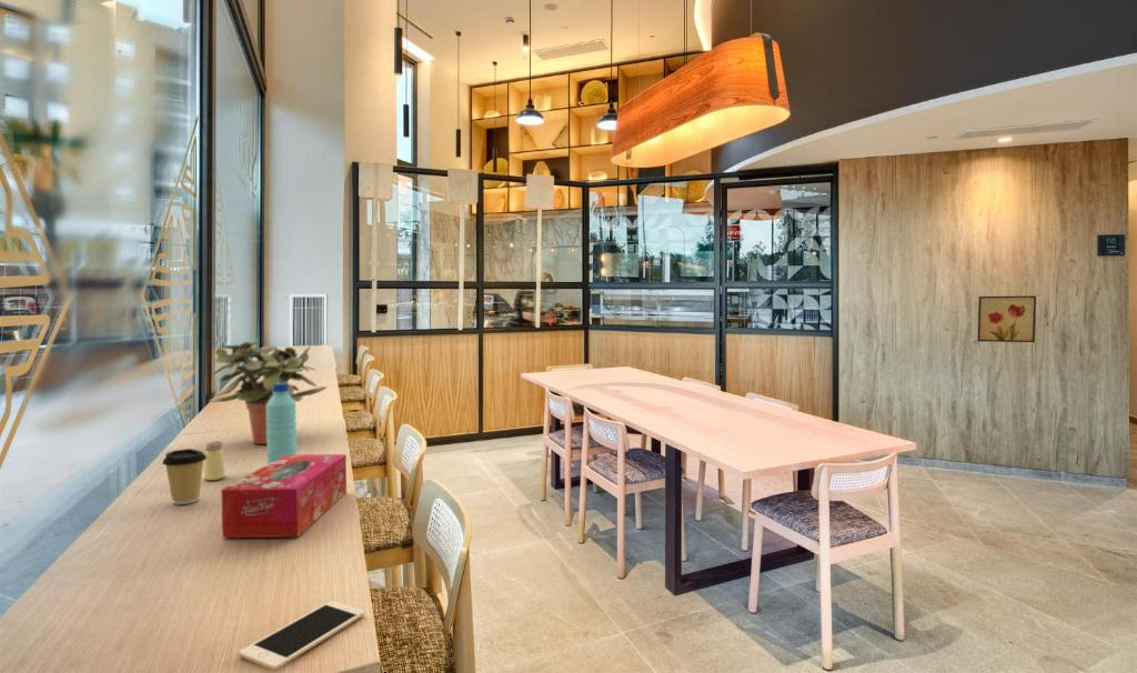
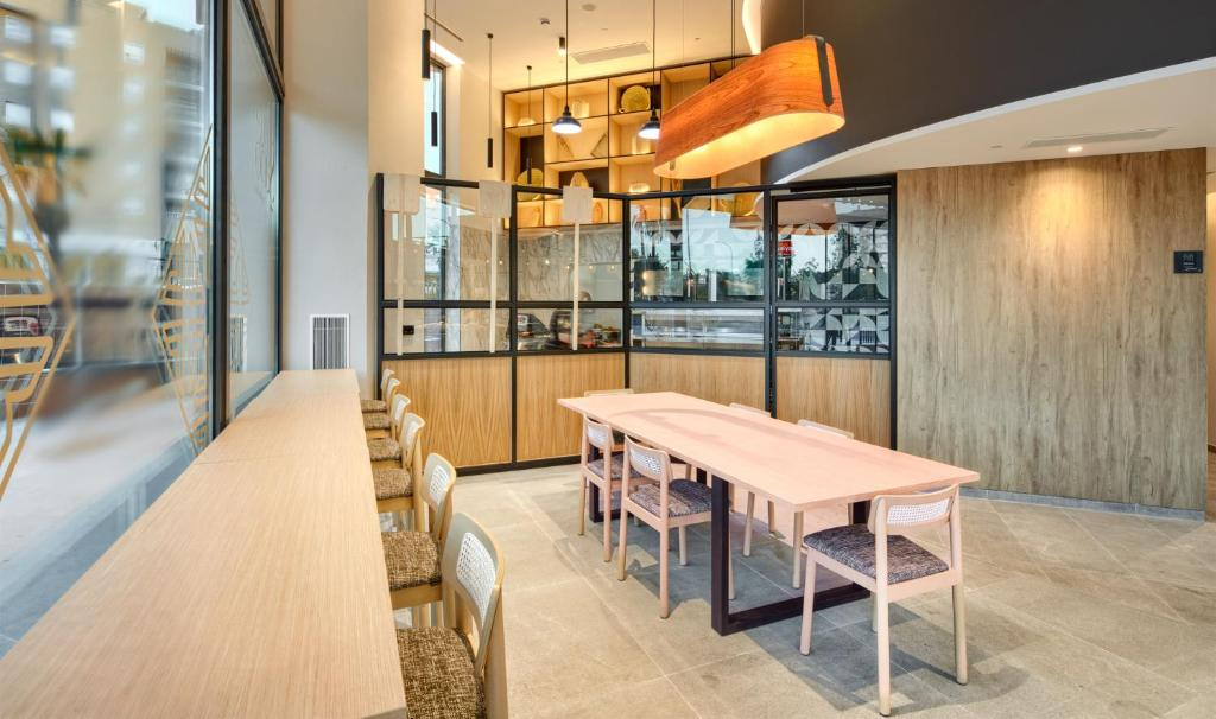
- coffee cup (184, 476)
- potted plant (271, 390)
- saltshaker (214, 460)
- cell phone (305, 632)
- wall art (1006, 319)
- water bottle (281, 428)
- tissue box (291, 491)
